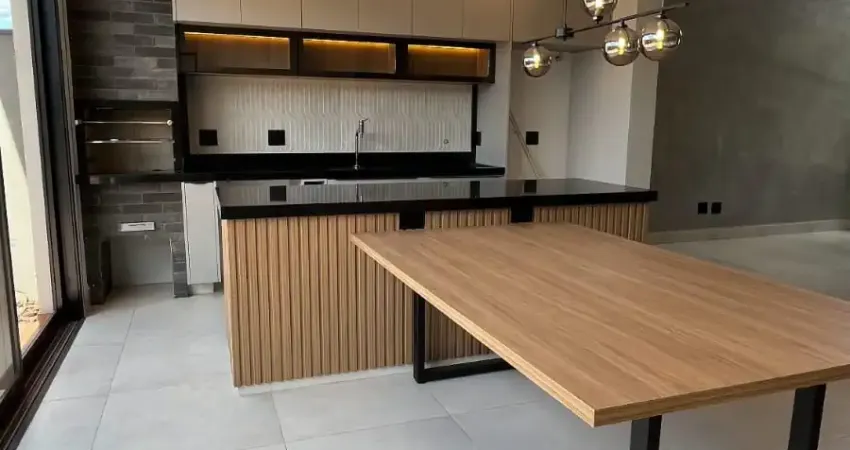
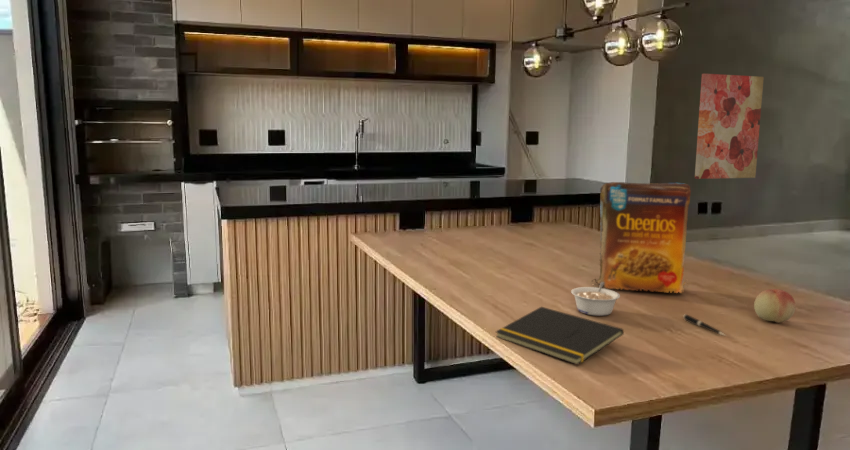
+ cereal box (641, 234)
+ pen (704, 324)
+ legume (594, 299)
+ fruit (774, 305)
+ wall art (729, 127)
+ notepad (557, 332)
